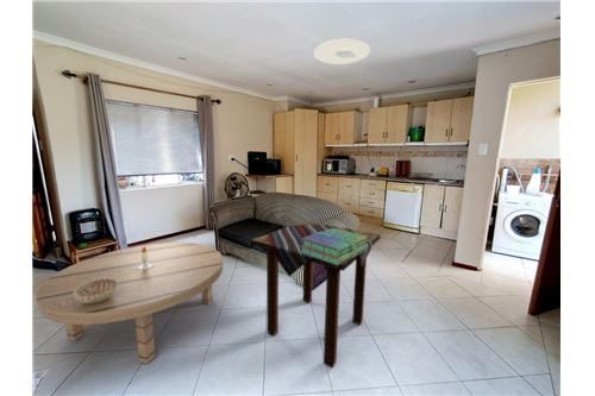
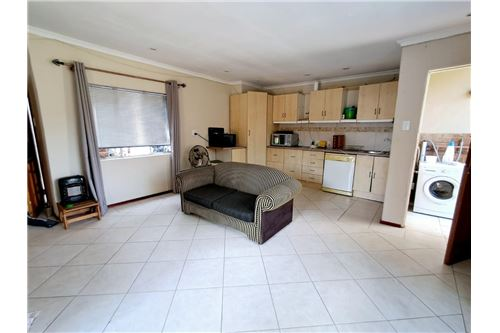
- side table (311, 283)
- dining table (146, 283)
- decorative bowl (96, 291)
- stack of books (334, 243)
- ceiling light (342, 50)
